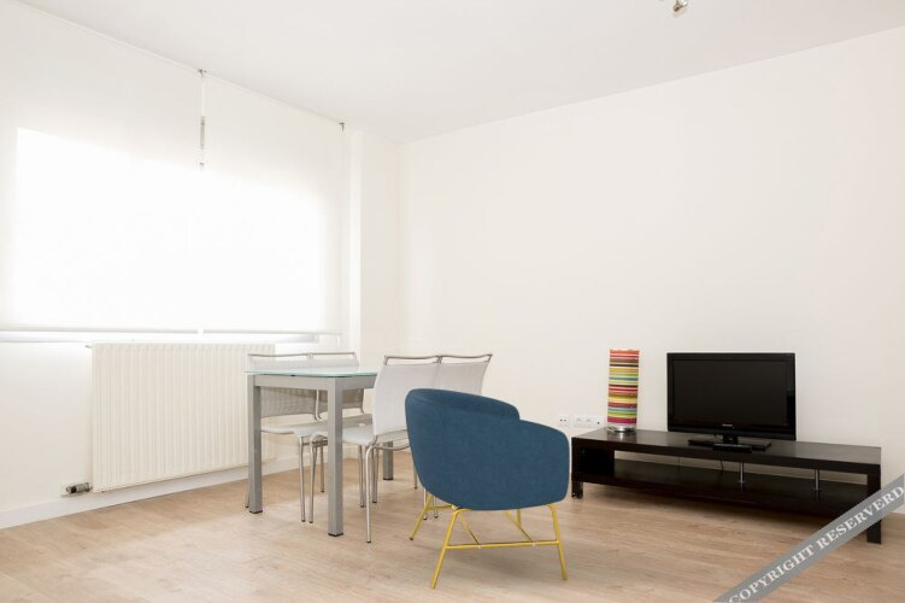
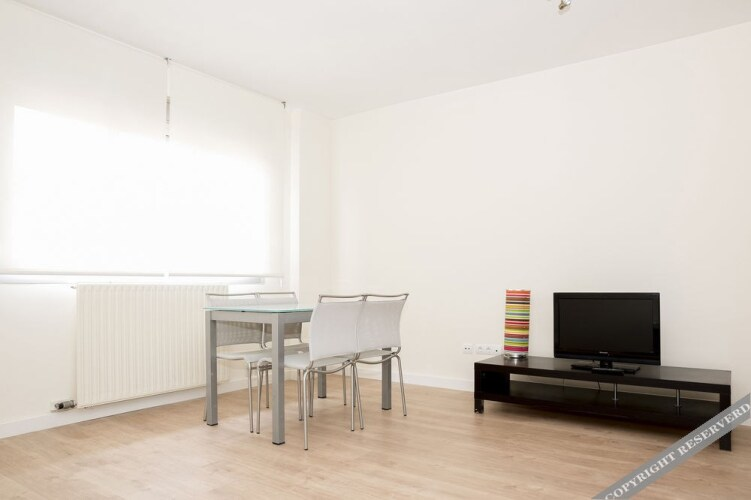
- armchair (475, 475)
